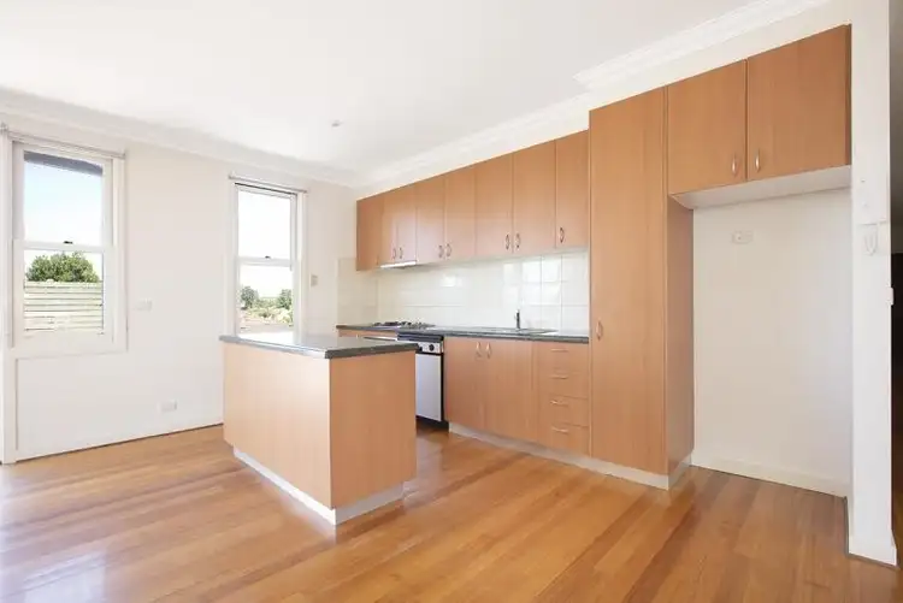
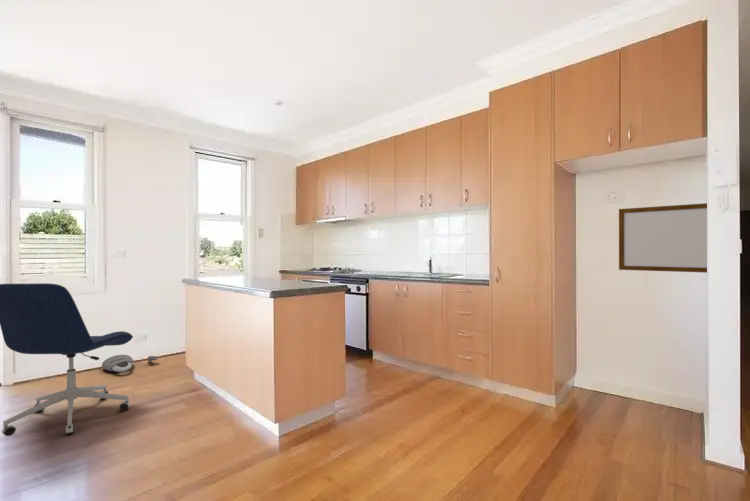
+ office chair (69, 348)
+ padlock (131, 362)
+ writing board (666, 238)
